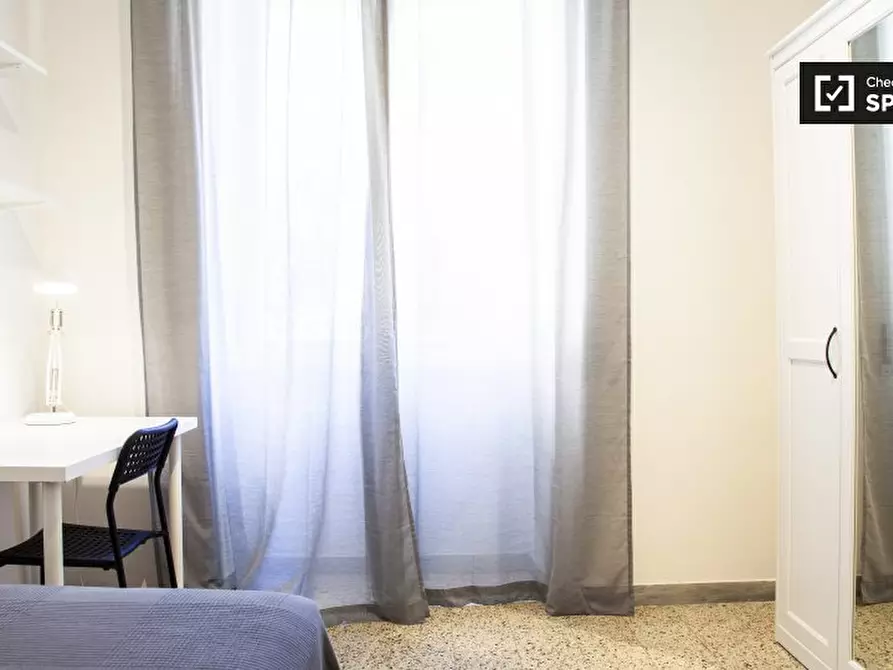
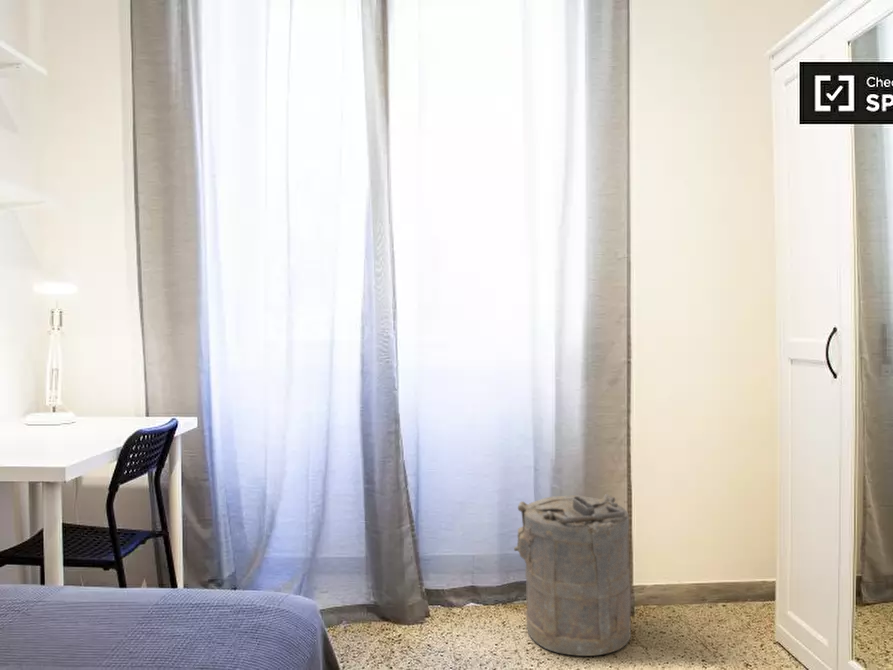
+ laundry hamper (571, 563)
